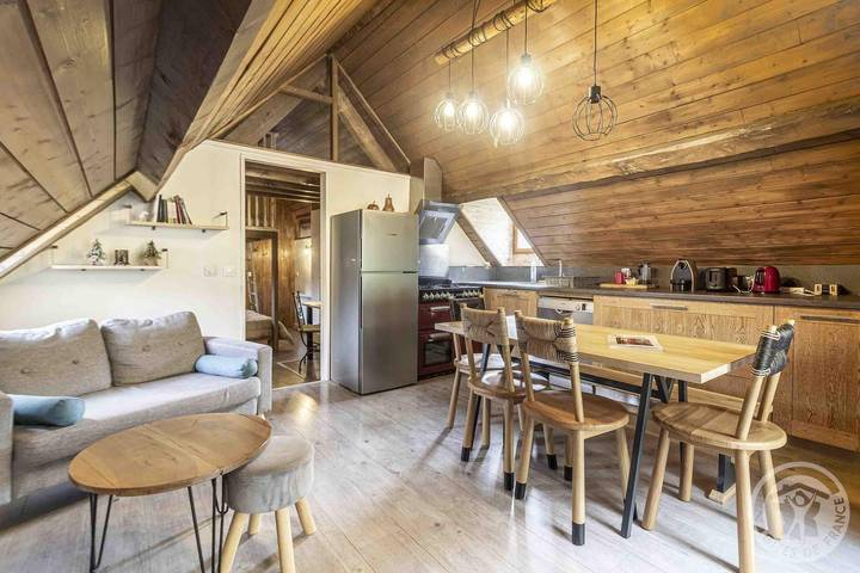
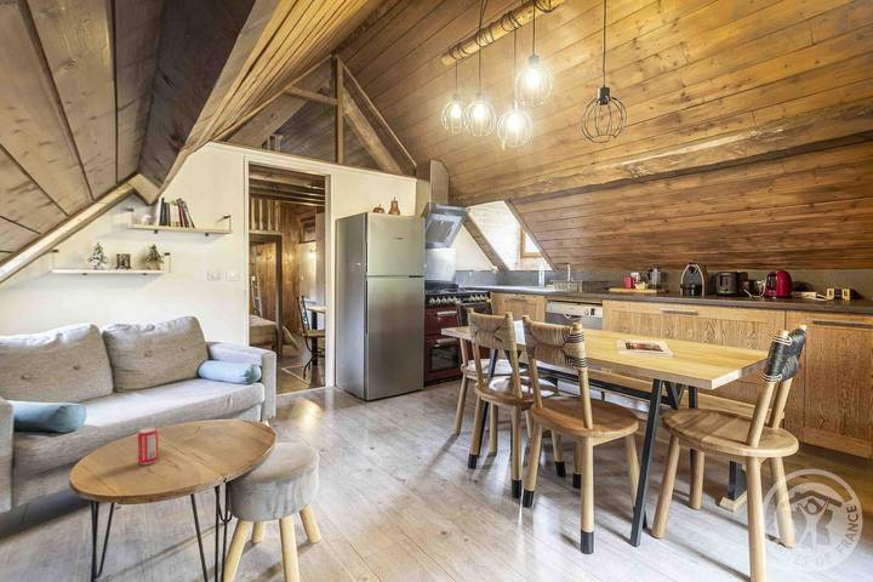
+ beverage can (148, 445)
